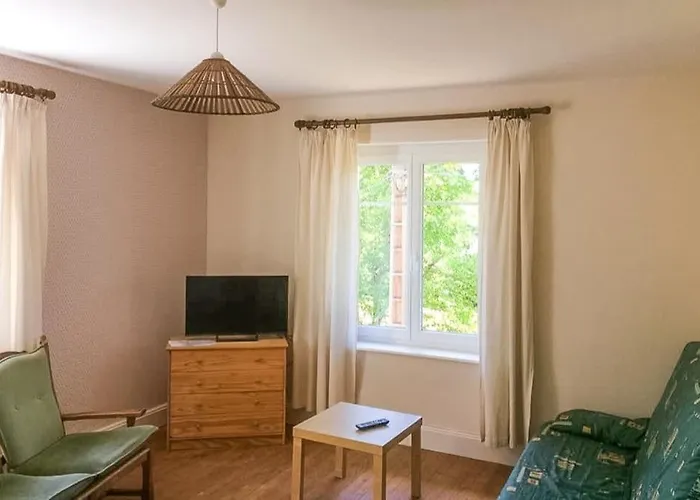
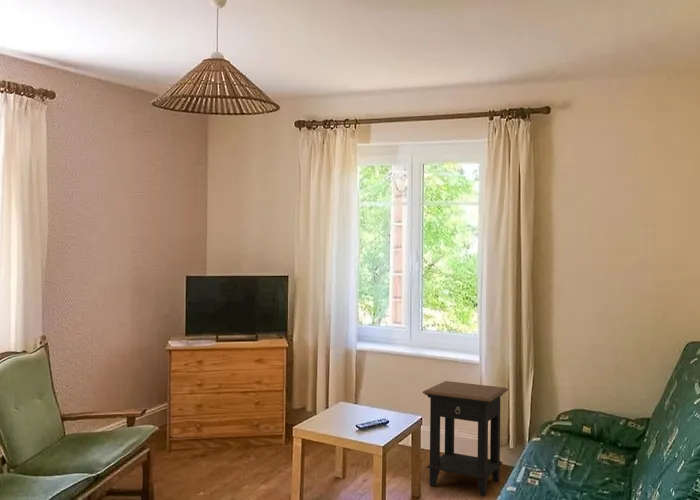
+ side table (453, 436)
